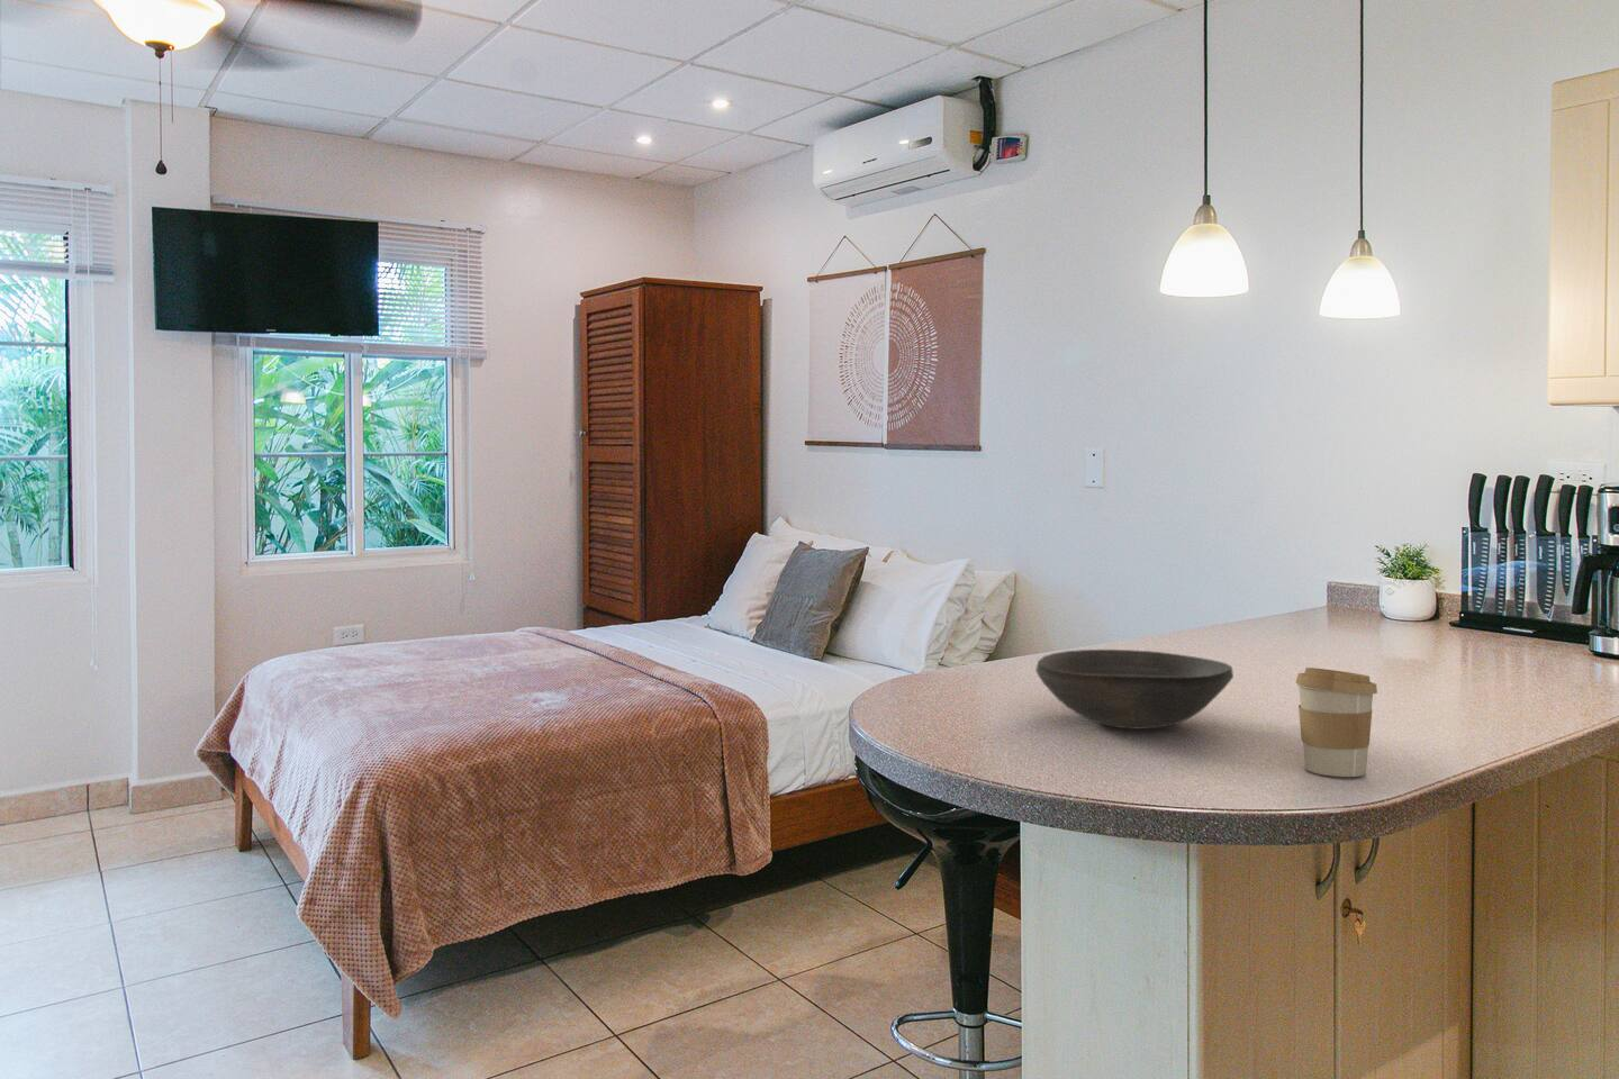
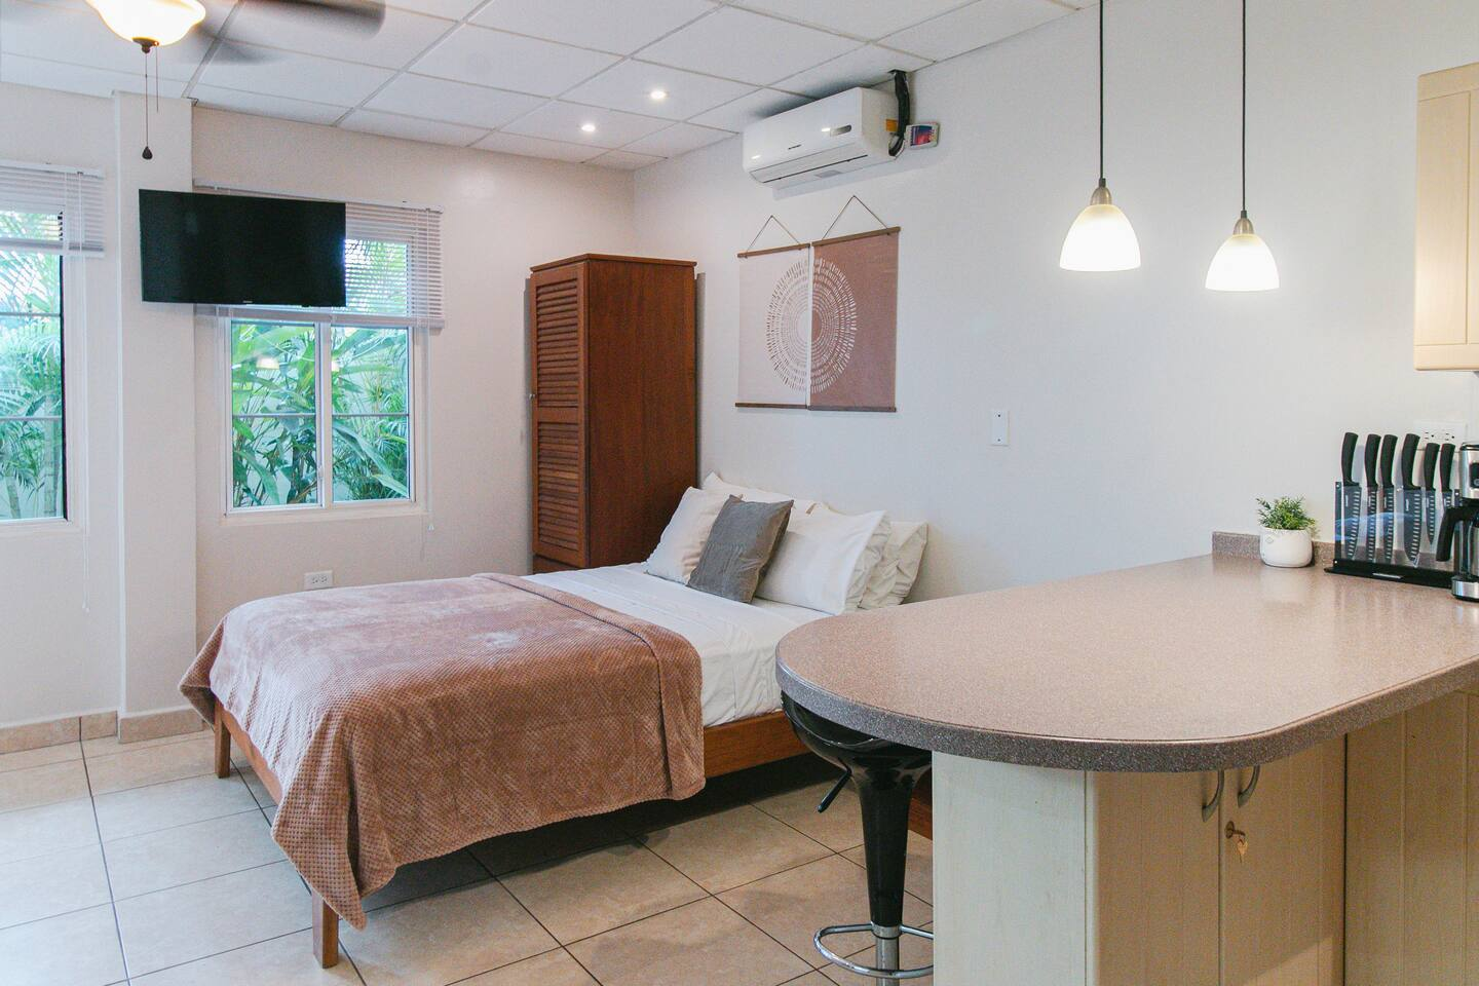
- coffee cup (1335, 718)
- bowl (1132, 691)
